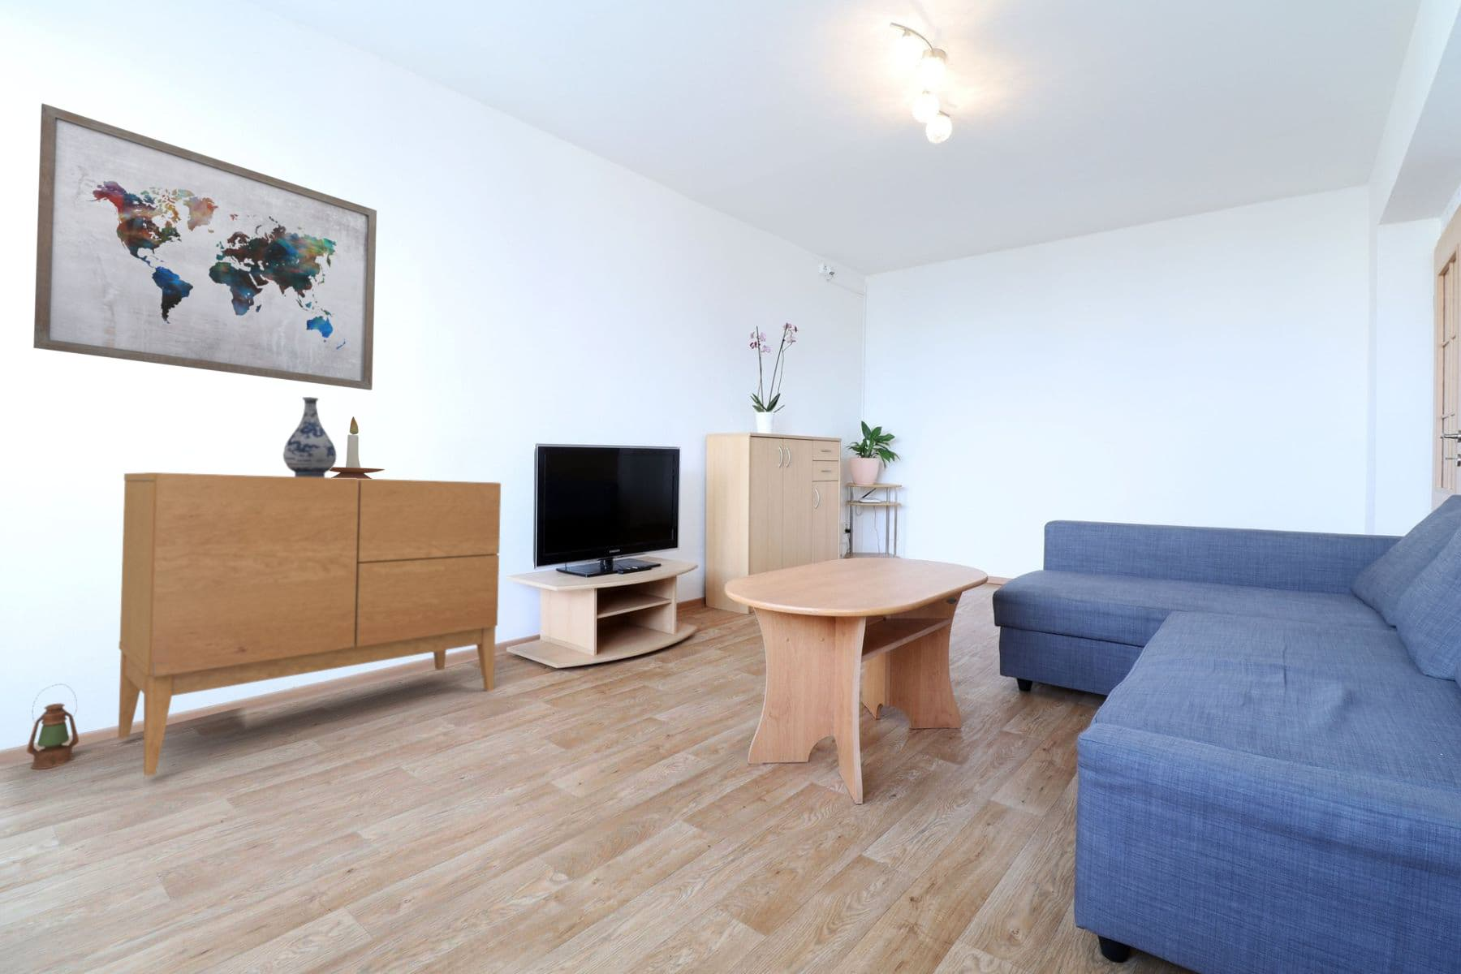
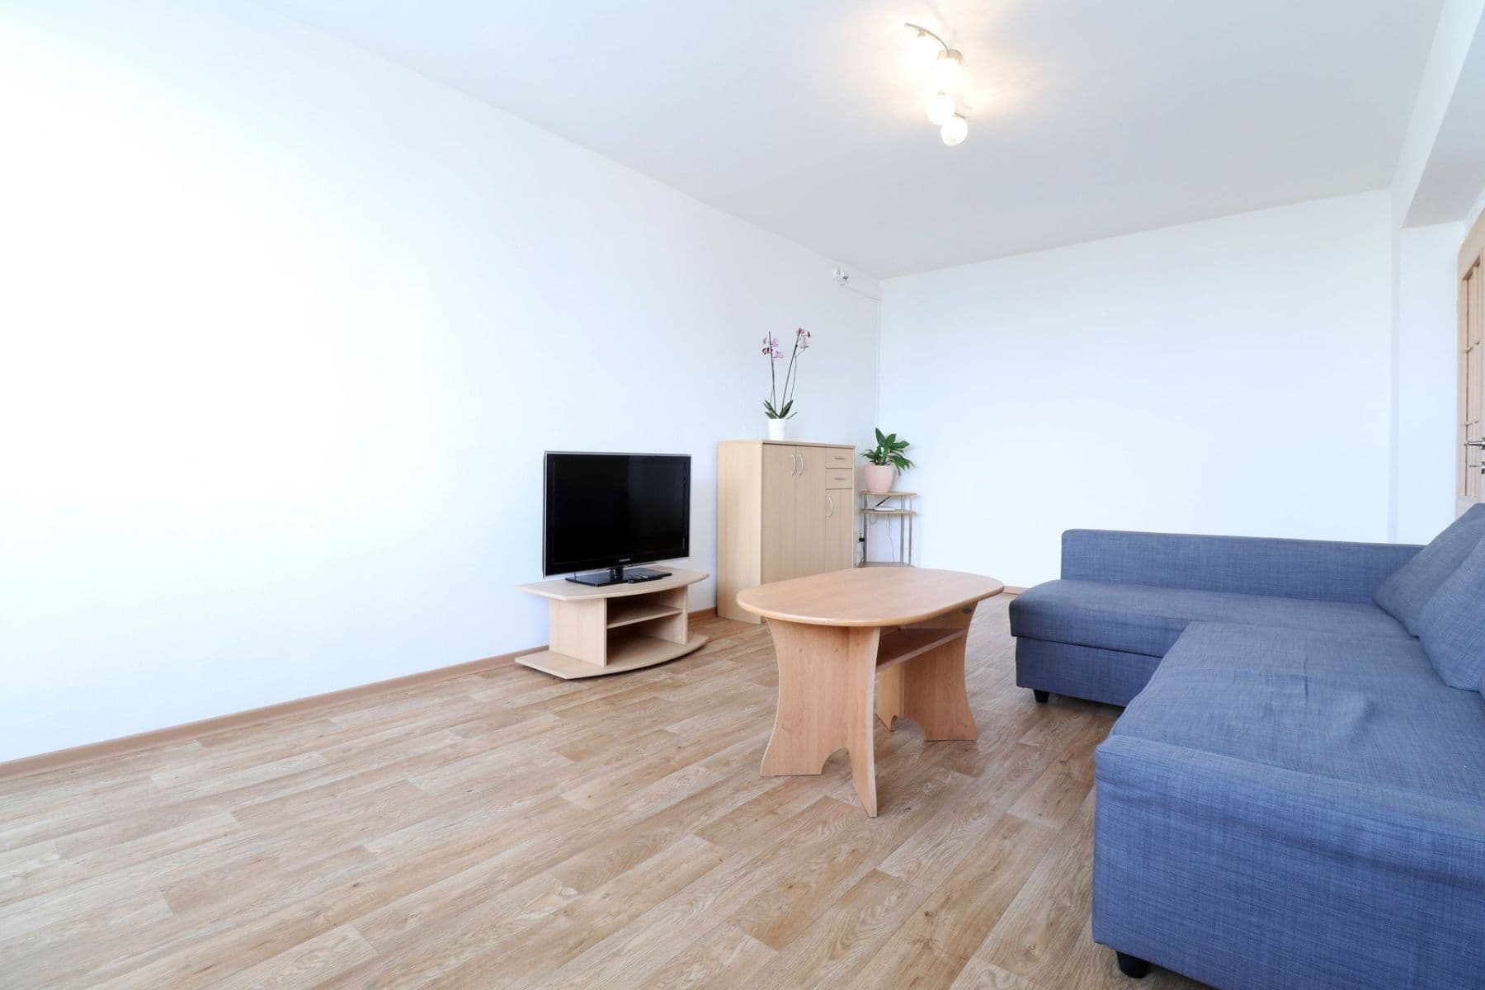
- wall art (232, 269)
- sideboard (329, 596)
- vase (310, 437)
- lantern (53, 723)
- candle holder (352, 447)
